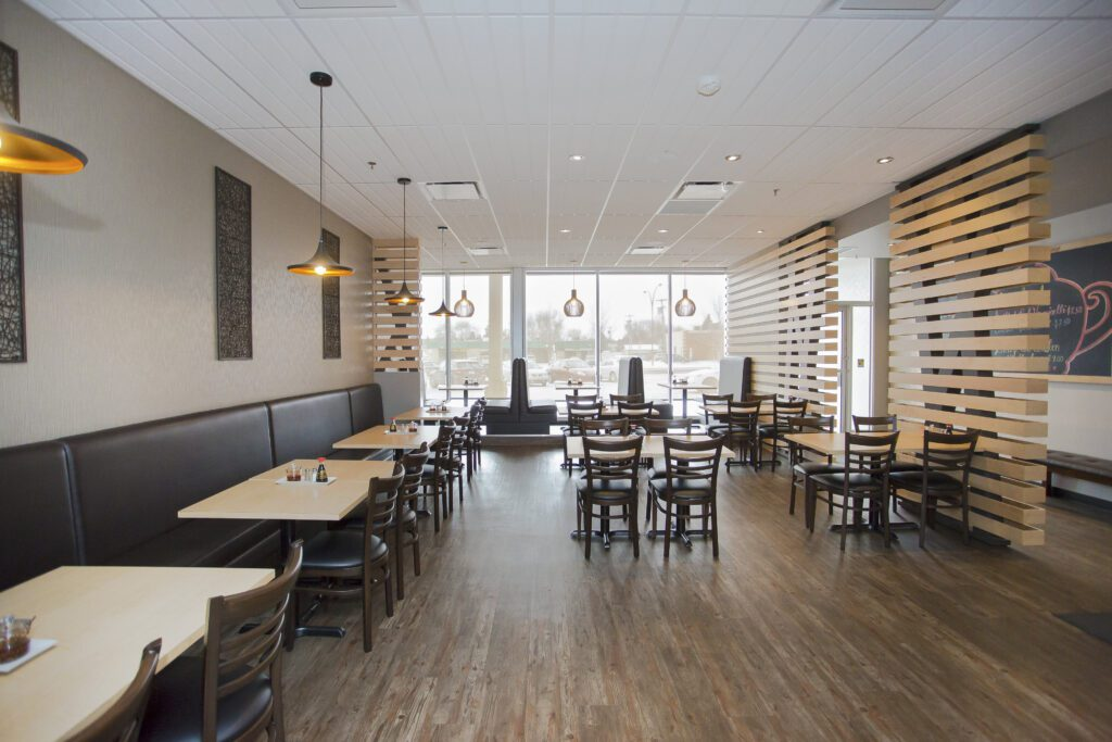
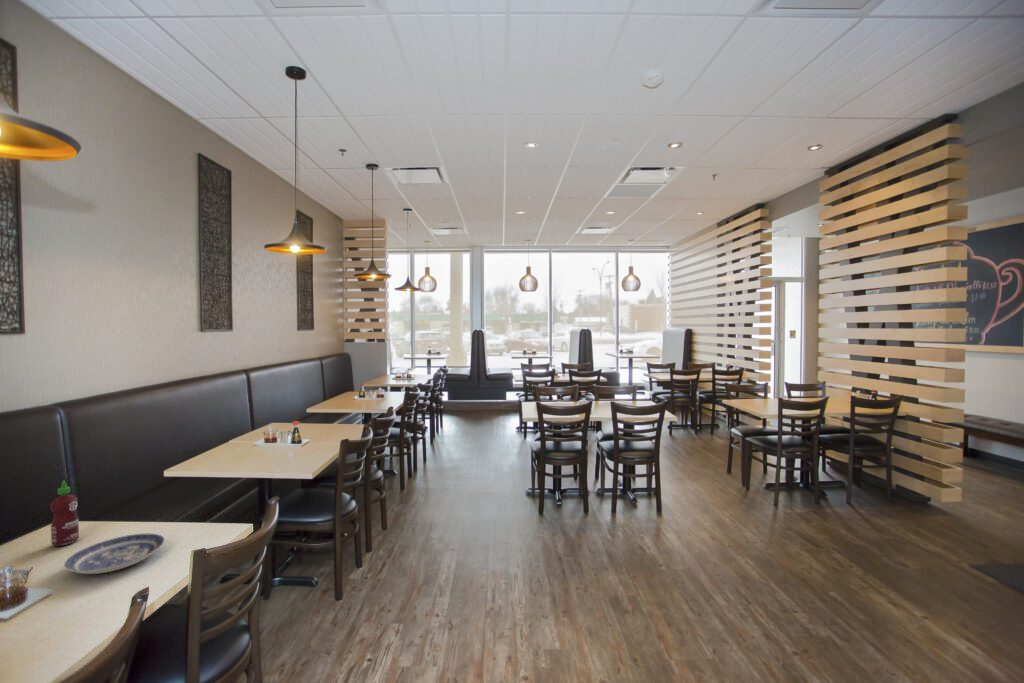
+ hot sauce (64, 511)
+ plate (117, 555)
